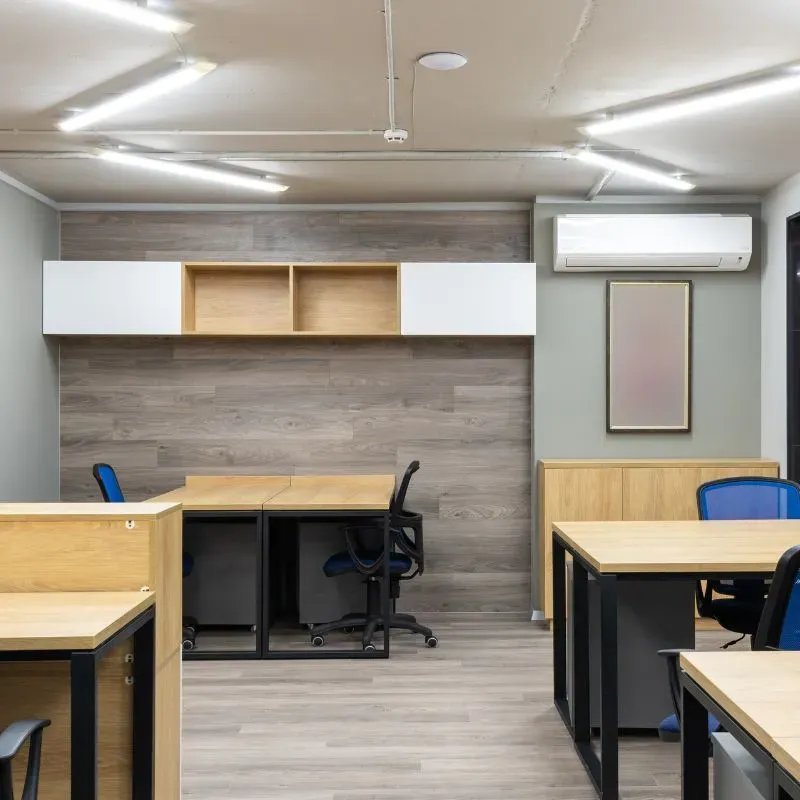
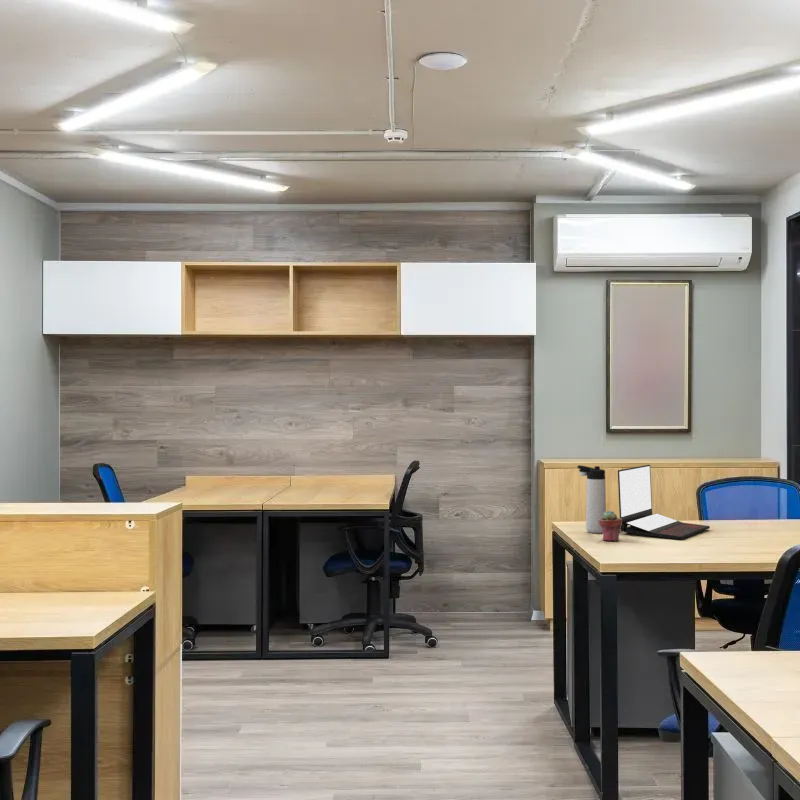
+ laptop (651, 500)
+ thermos bottle (591, 498)
+ potted succulent (610, 525)
